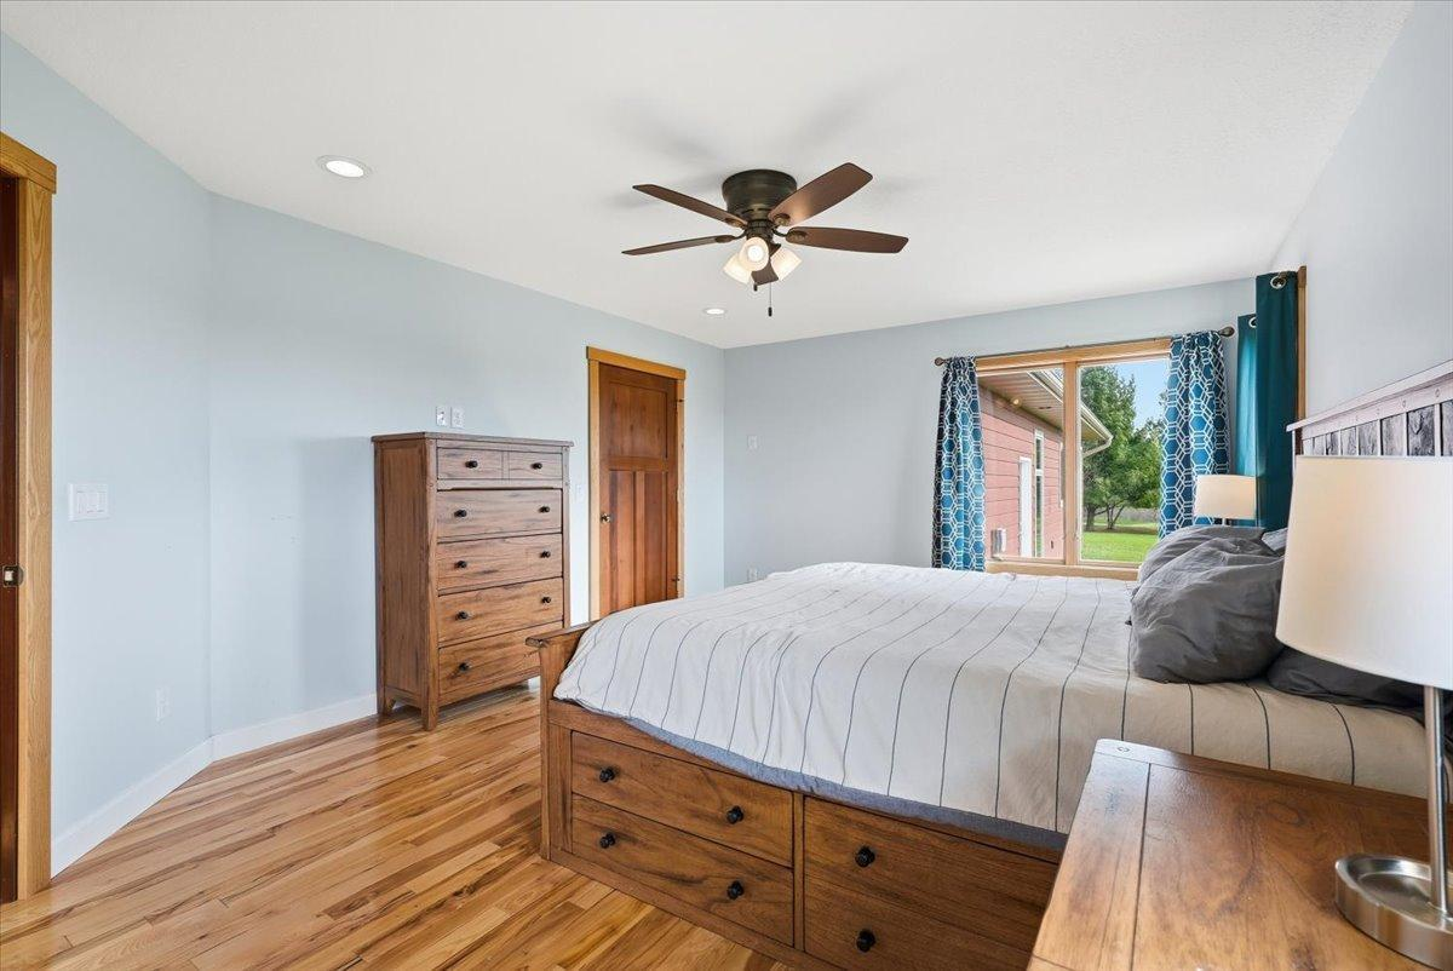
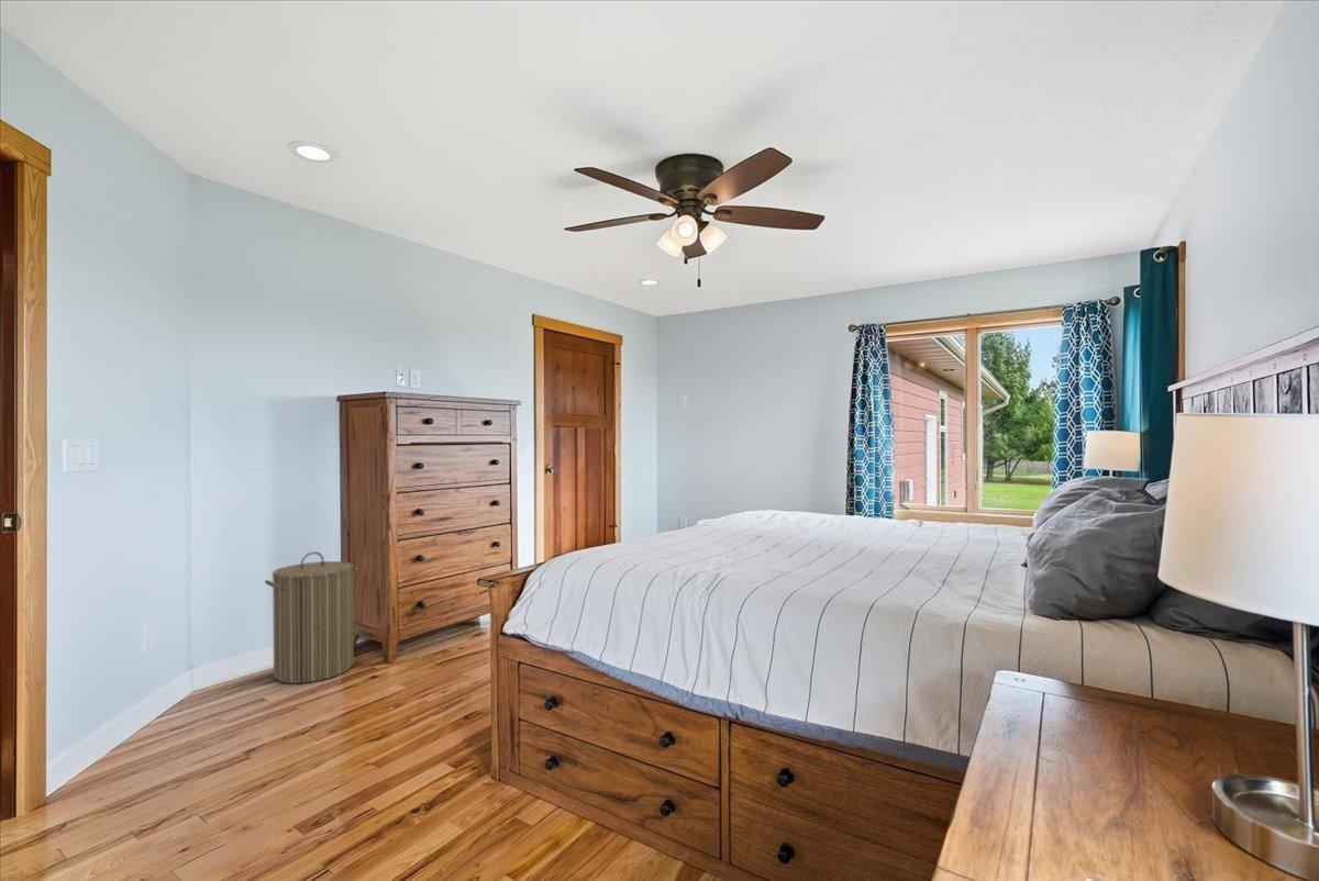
+ laundry hamper (313, 611)
